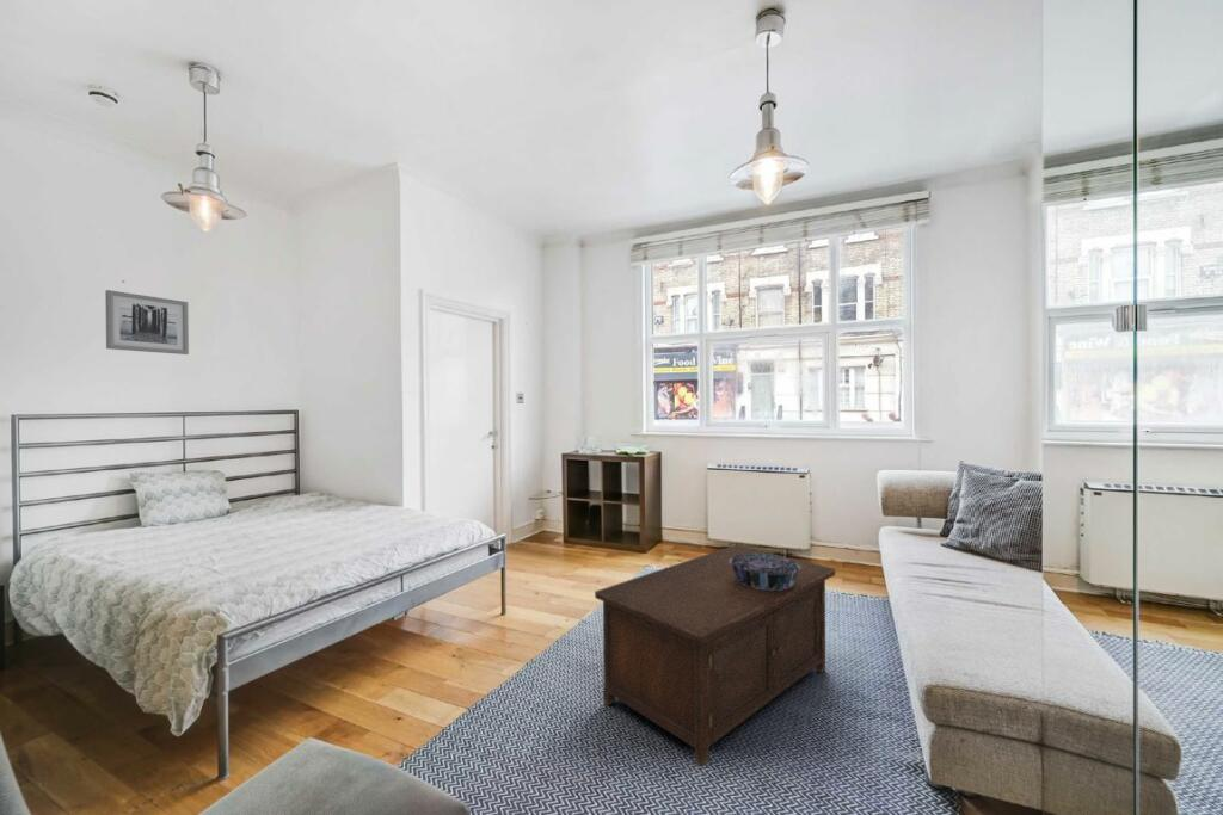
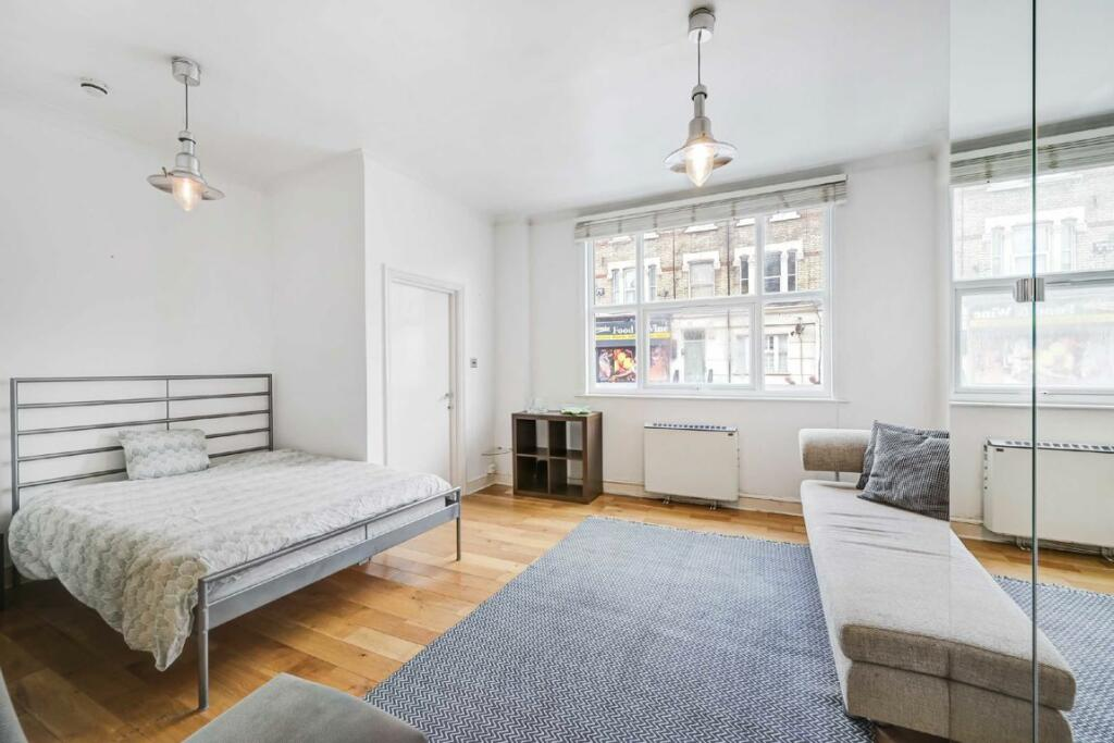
- wall art (149, 323)
- decorative bowl (764, 572)
- cabinet (723, 632)
